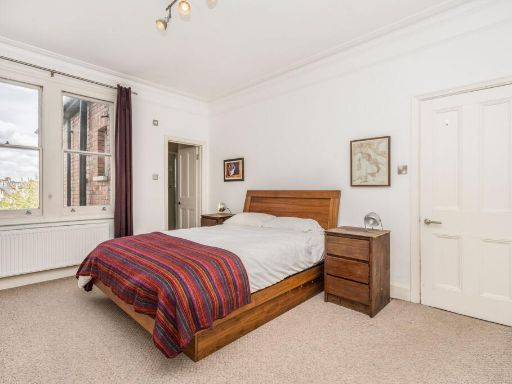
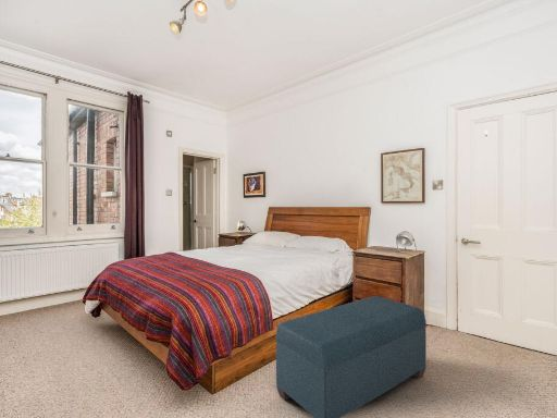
+ bench (355, 349)
